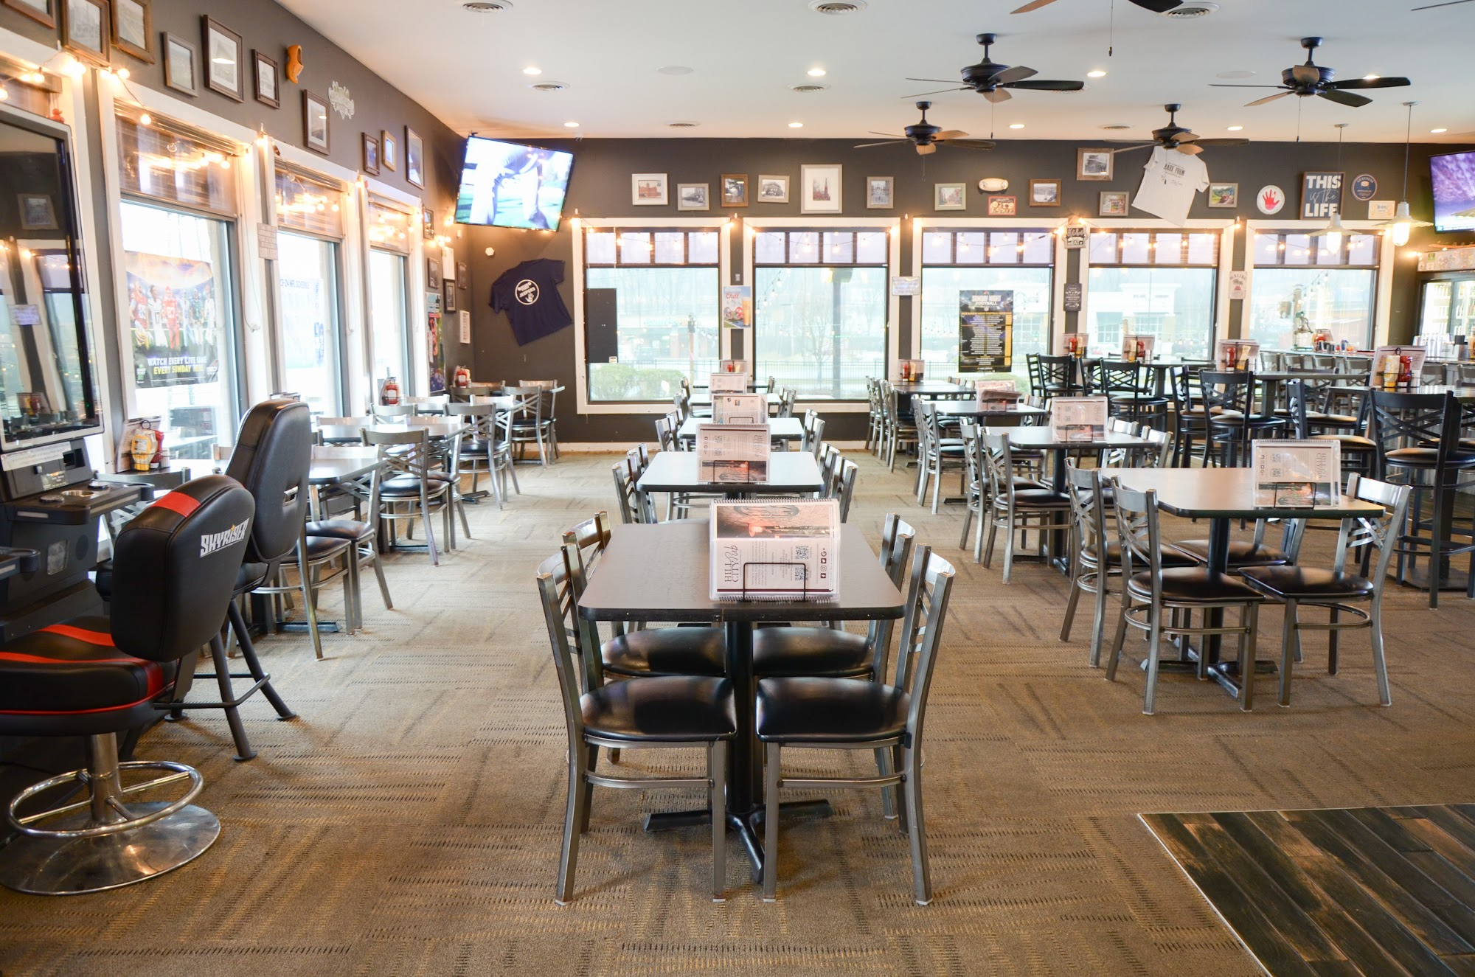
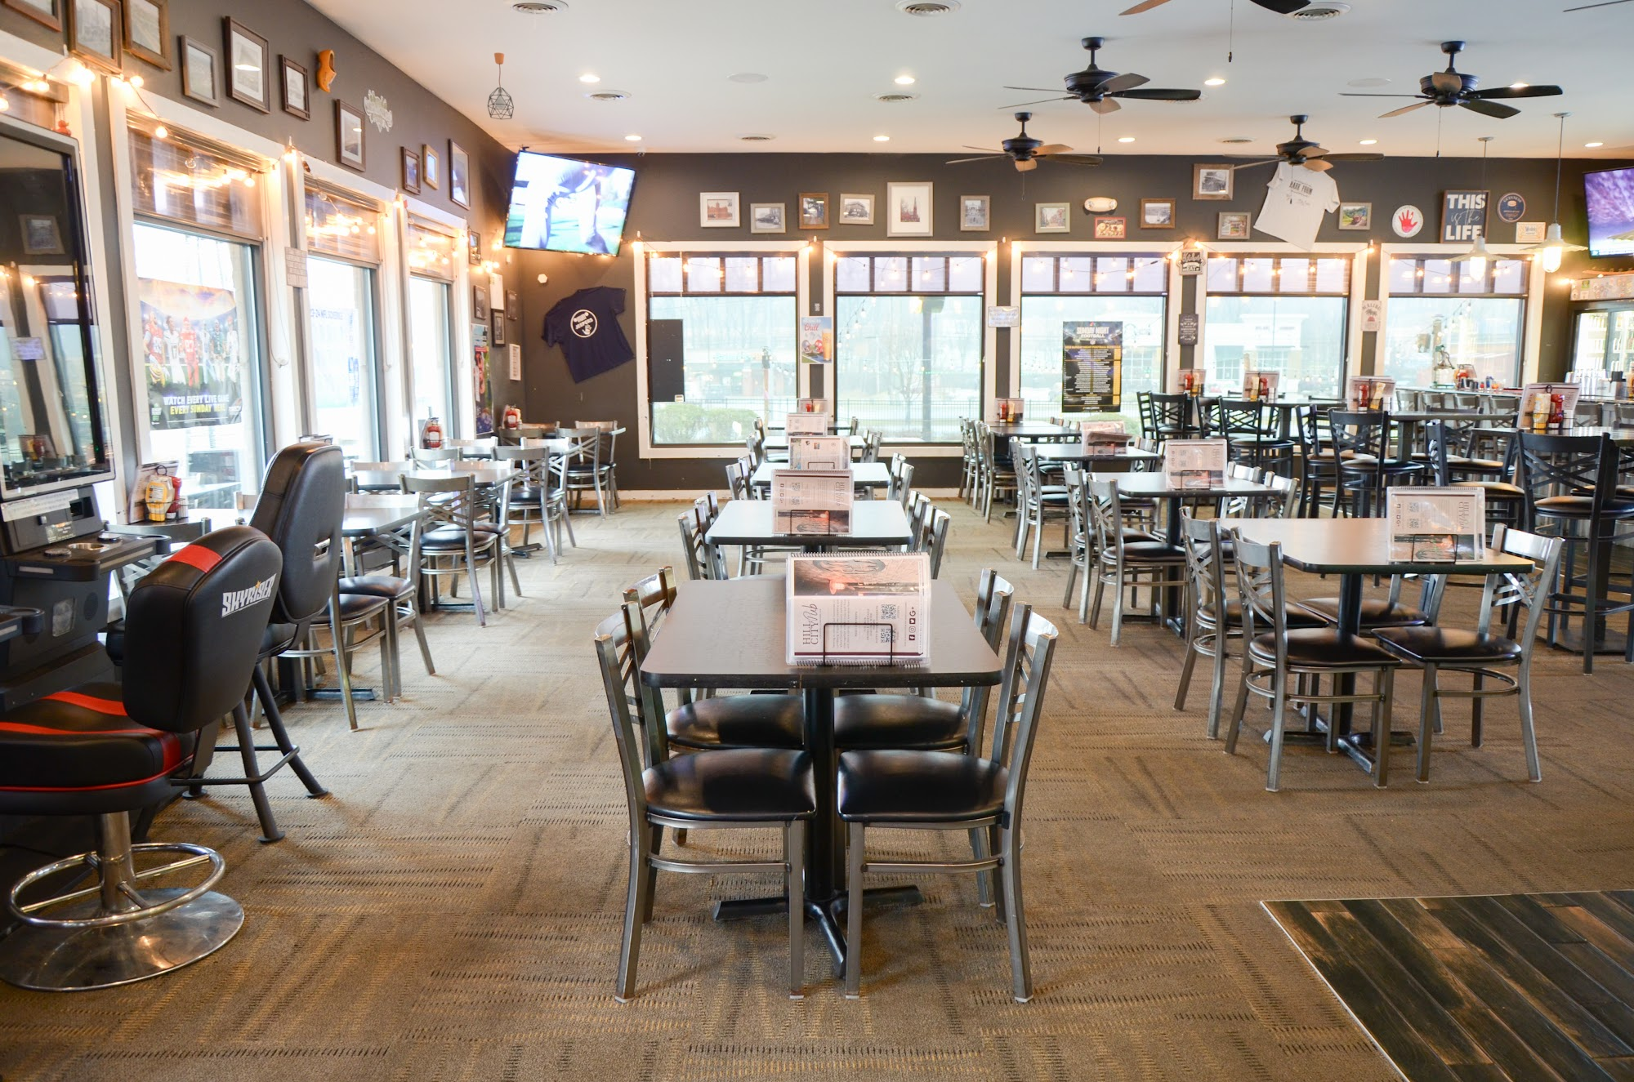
+ pendant light (499, 85)
